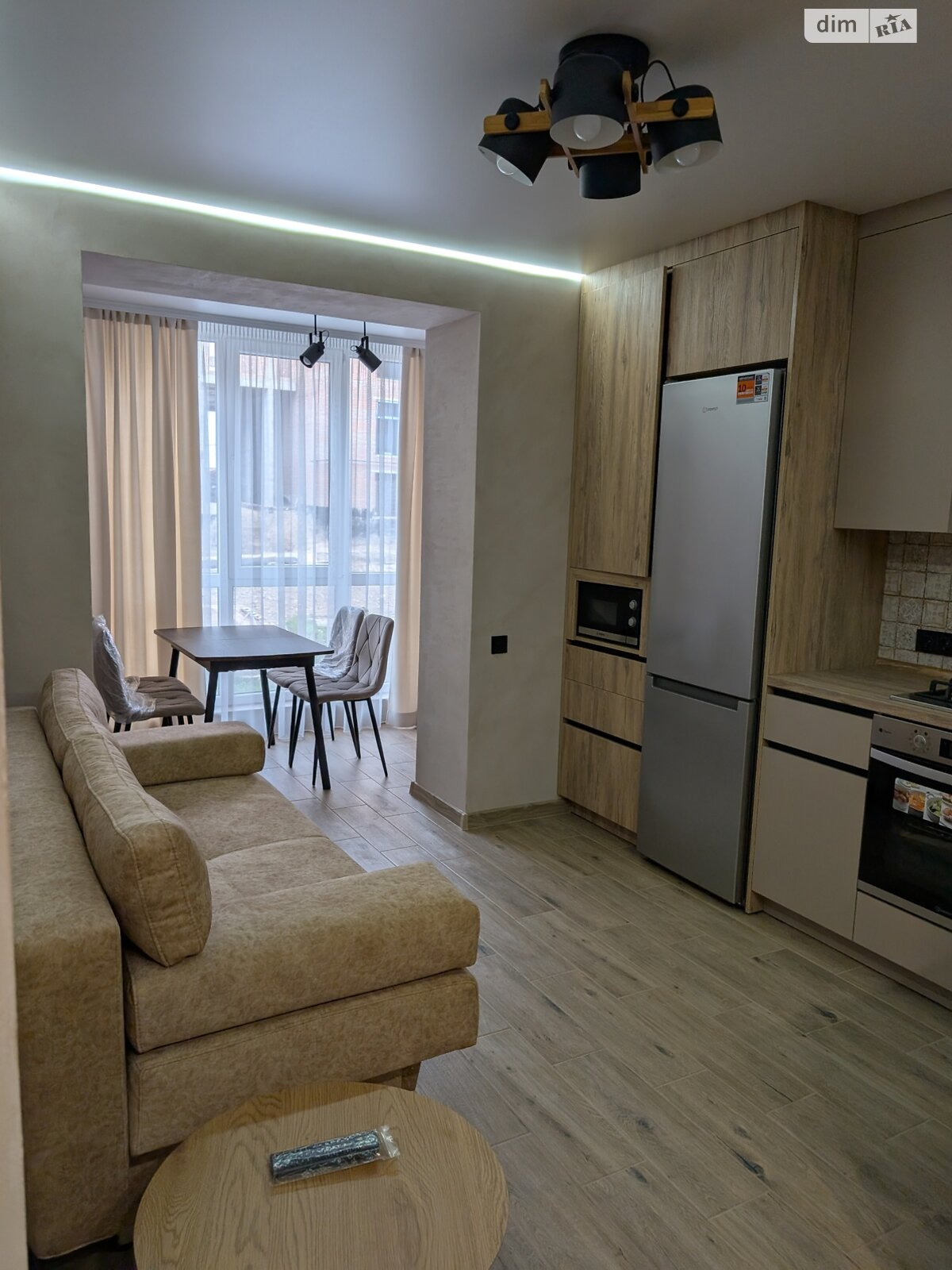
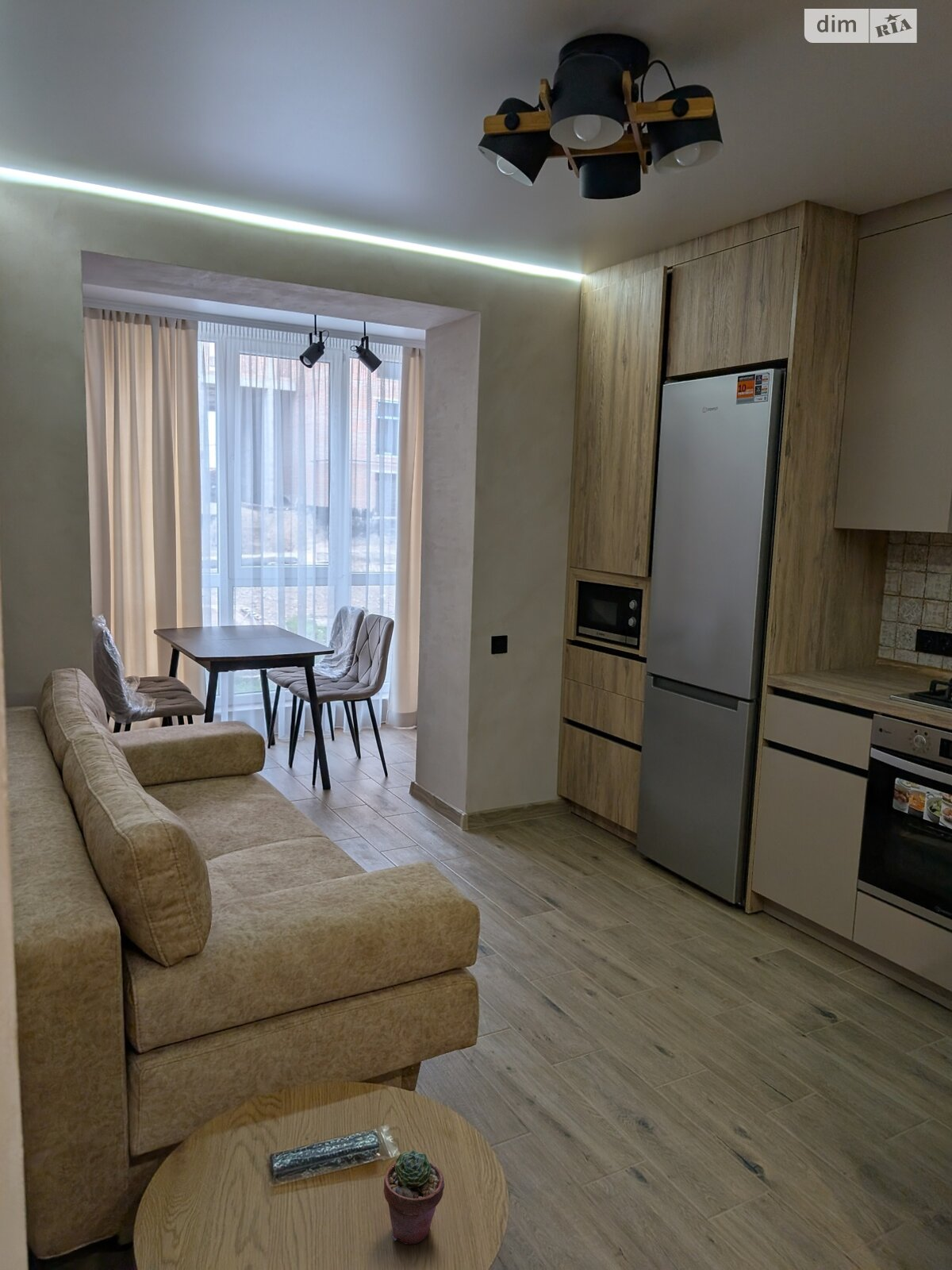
+ potted succulent (413, 1192)
